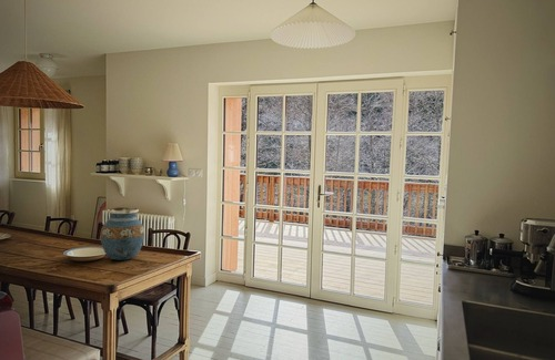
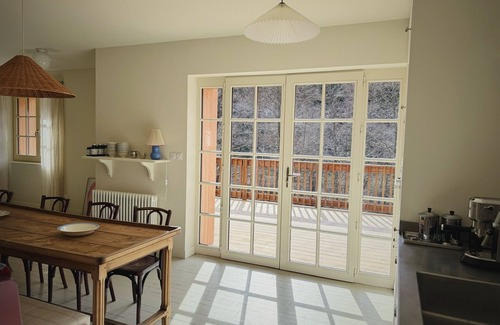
- vase (122, 234)
